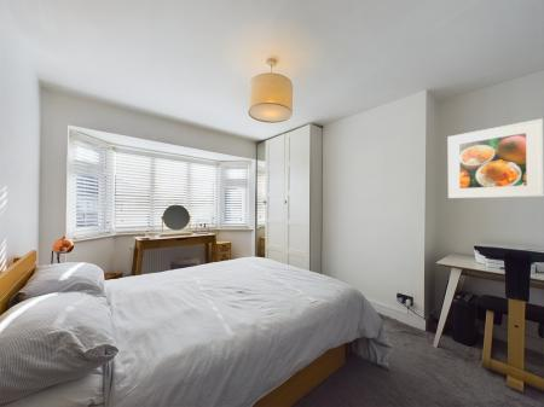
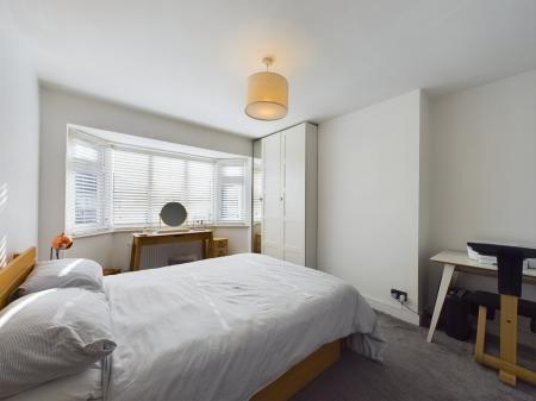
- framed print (490, 162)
